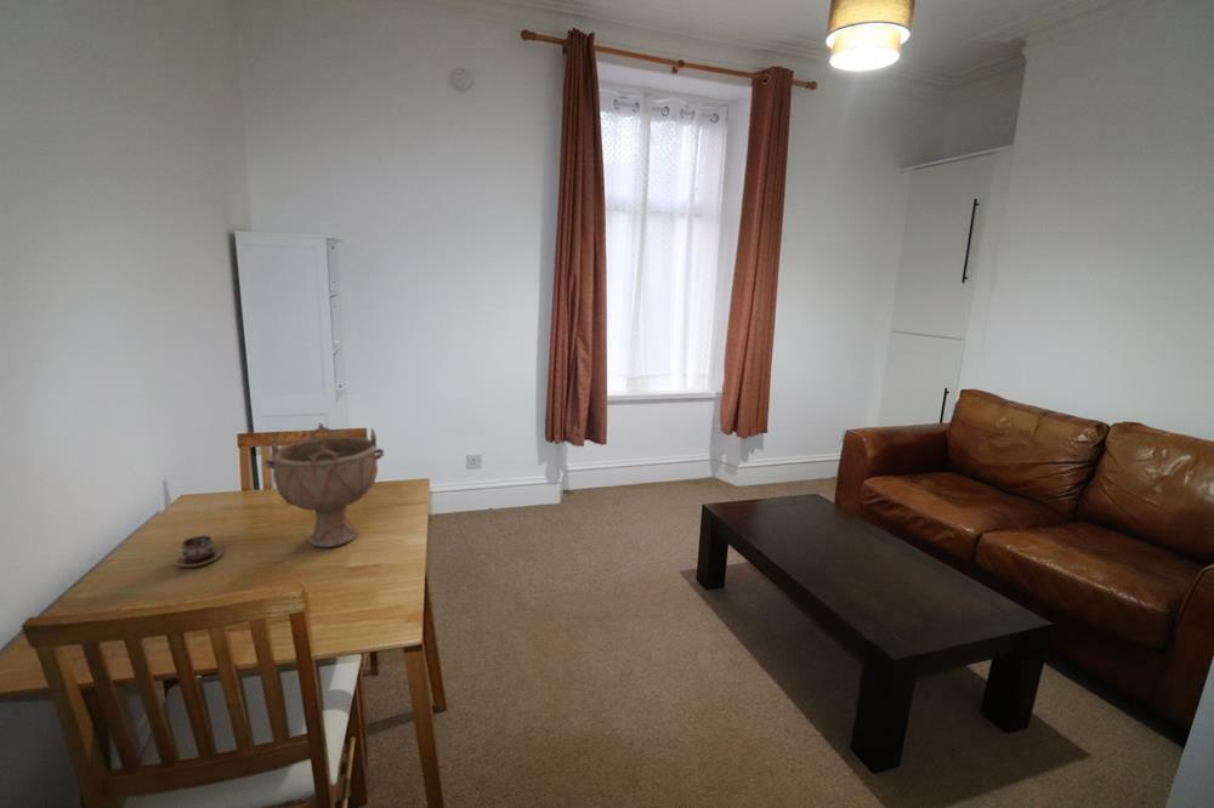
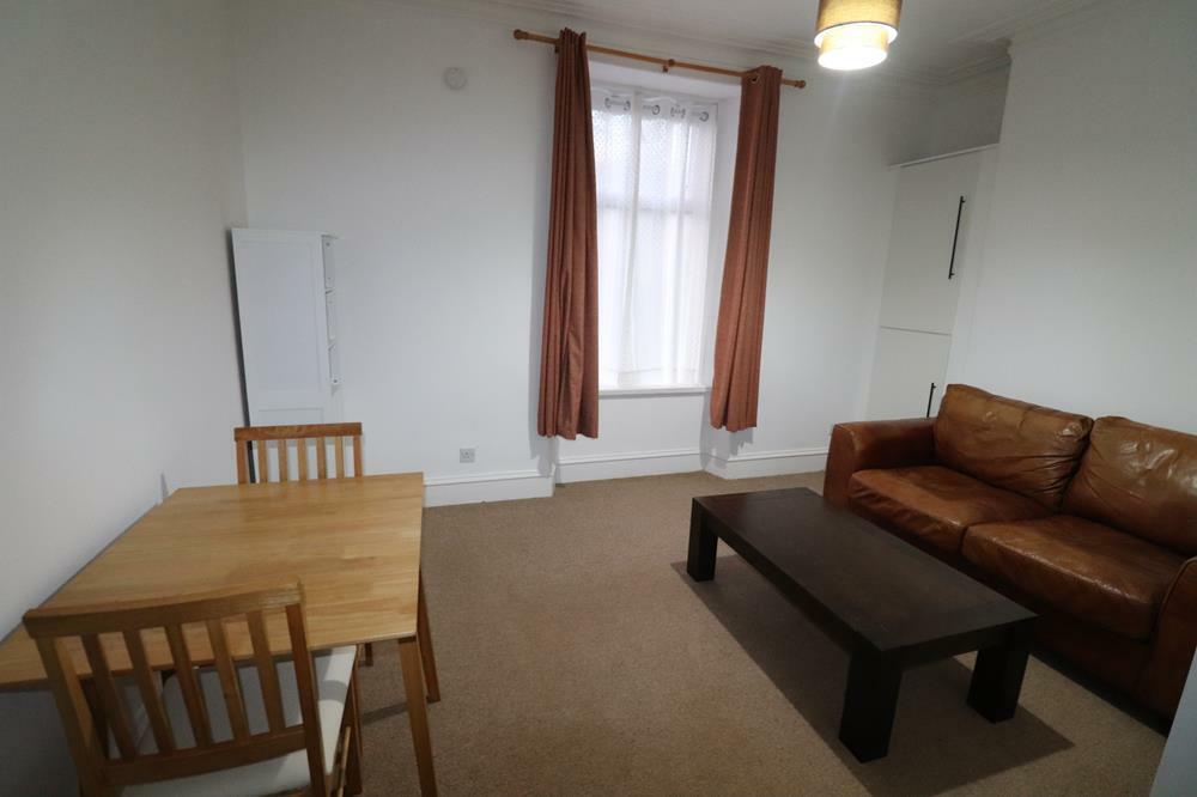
- cup (197, 550)
- decorative bowl (328, 486)
